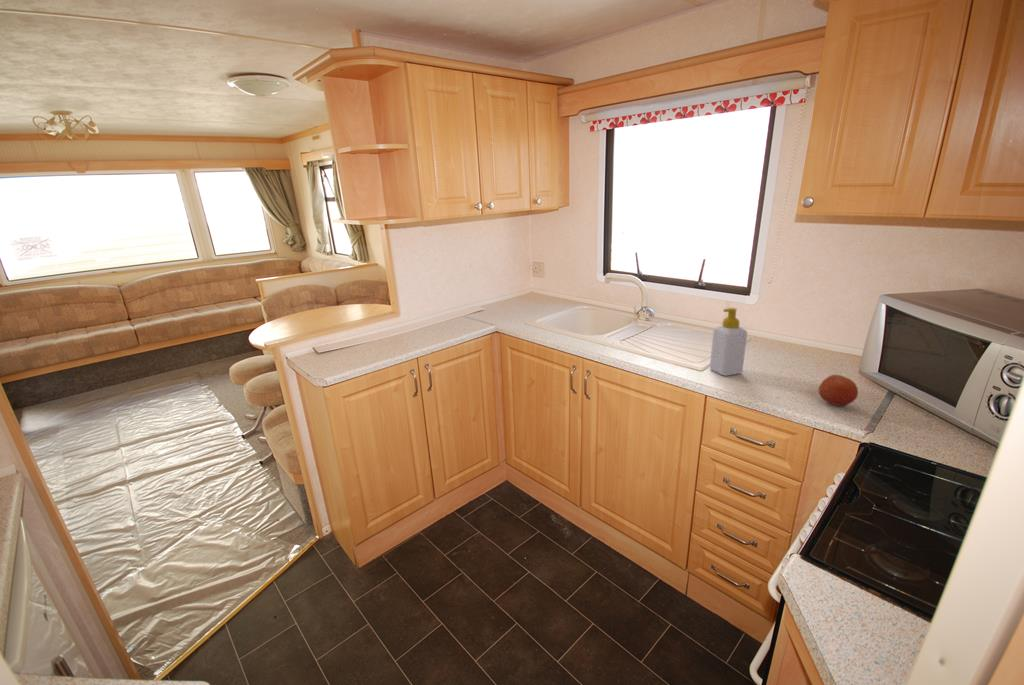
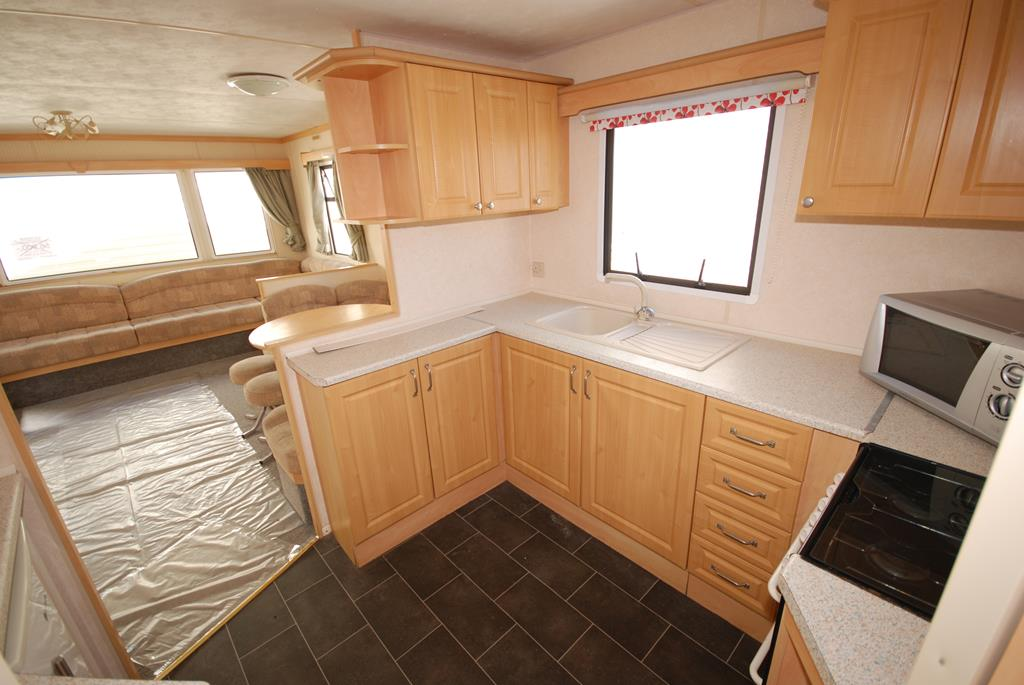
- fruit (838, 389)
- soap bottle (729, 340)
